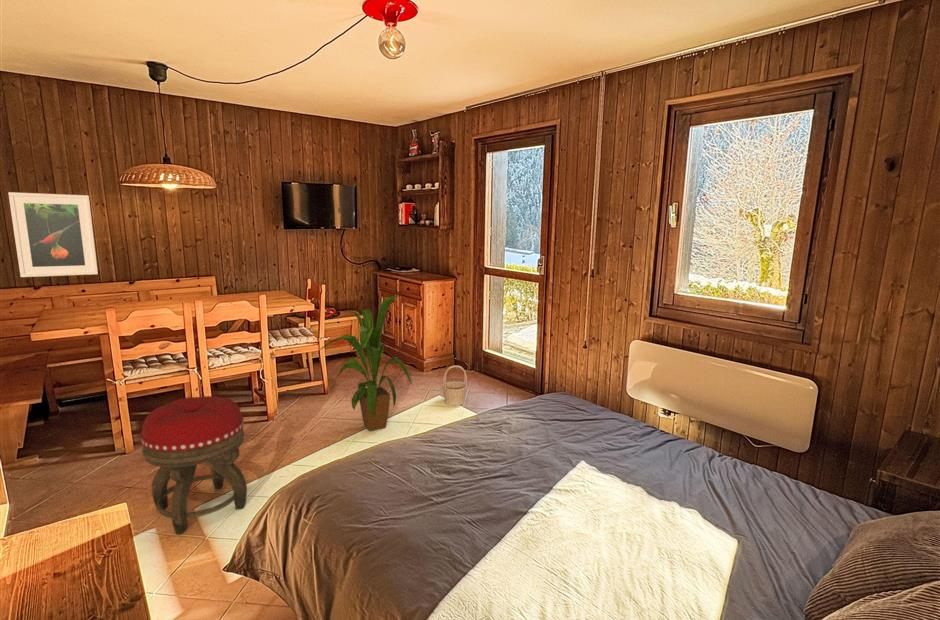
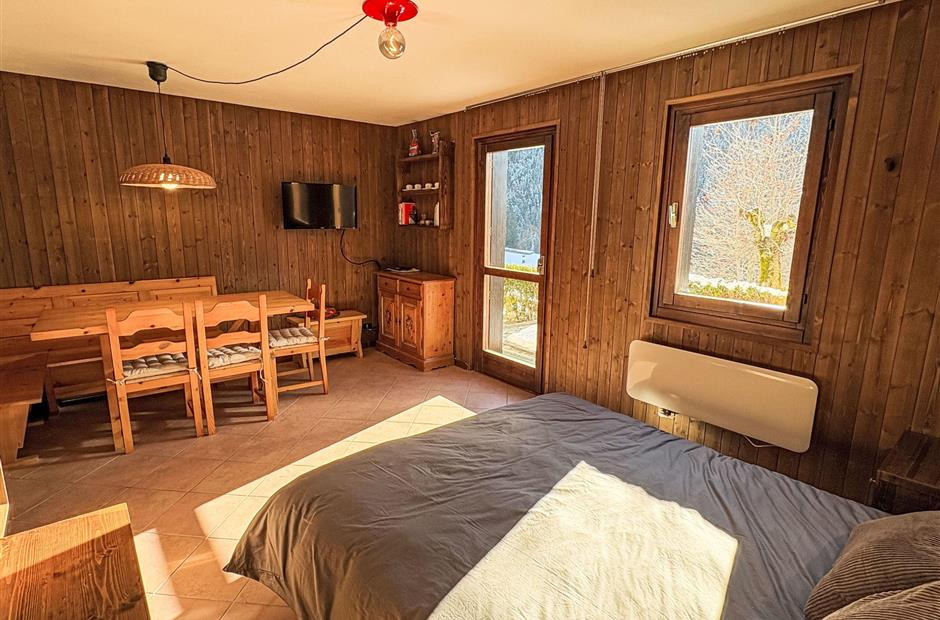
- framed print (55, 235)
- footstool (197, 457)
- basket (454, 383)
- house plant (361, 366)
